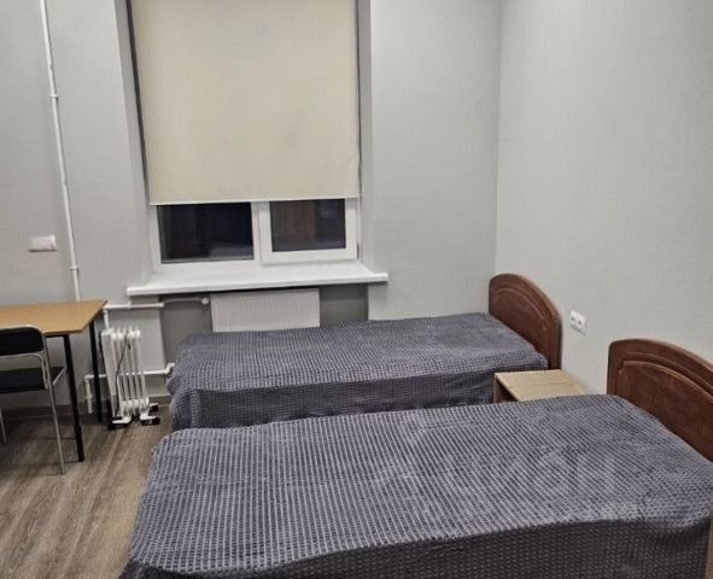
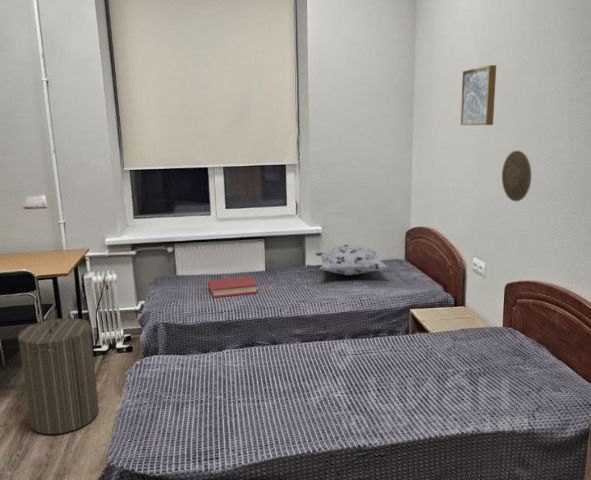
+ hardback book (232, 286)
+ wall art (477, 97)
+ decorative plate (514, 176)
+ decorative pillow (349, 259)
+ laundry hamper (59, 367)
